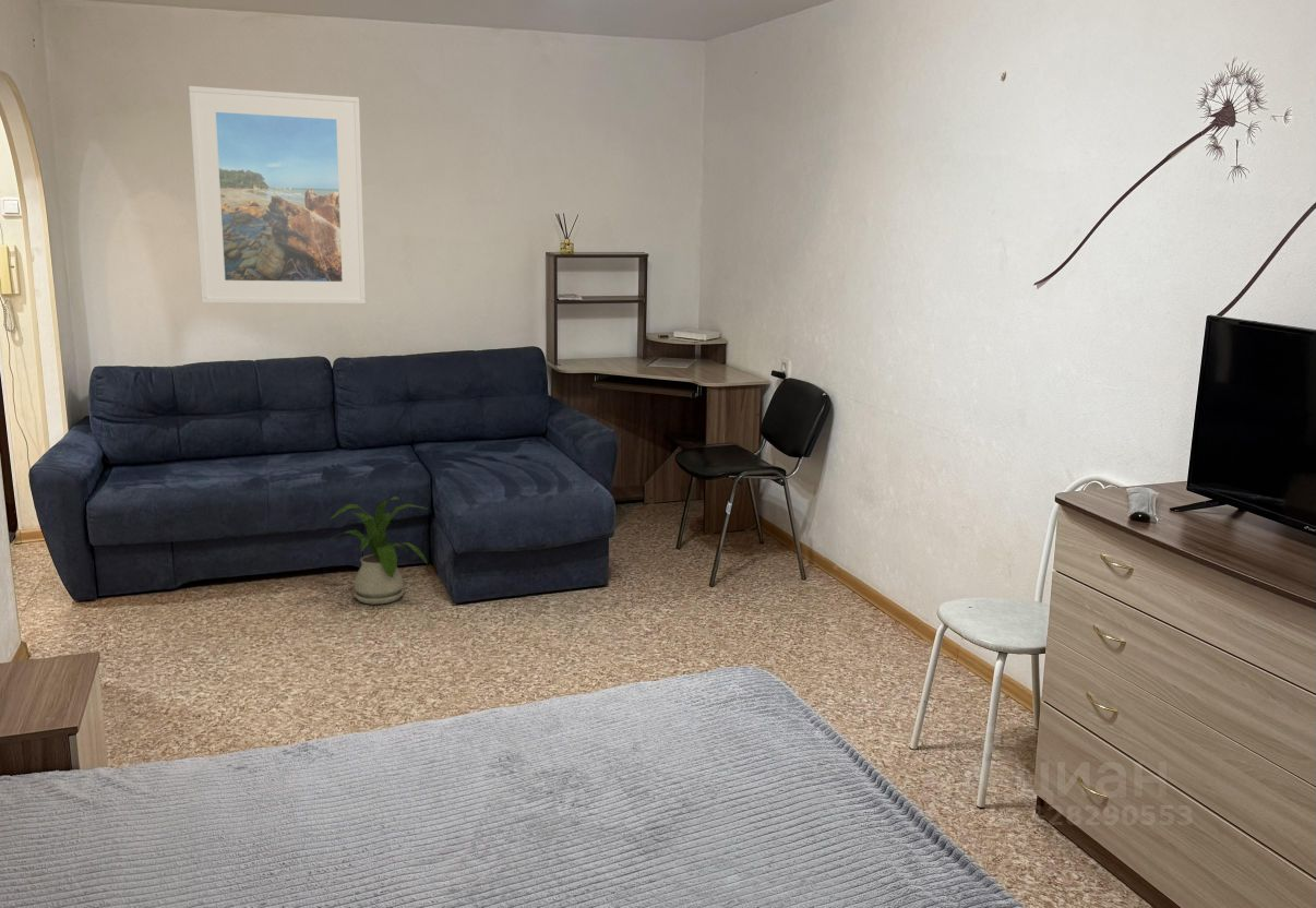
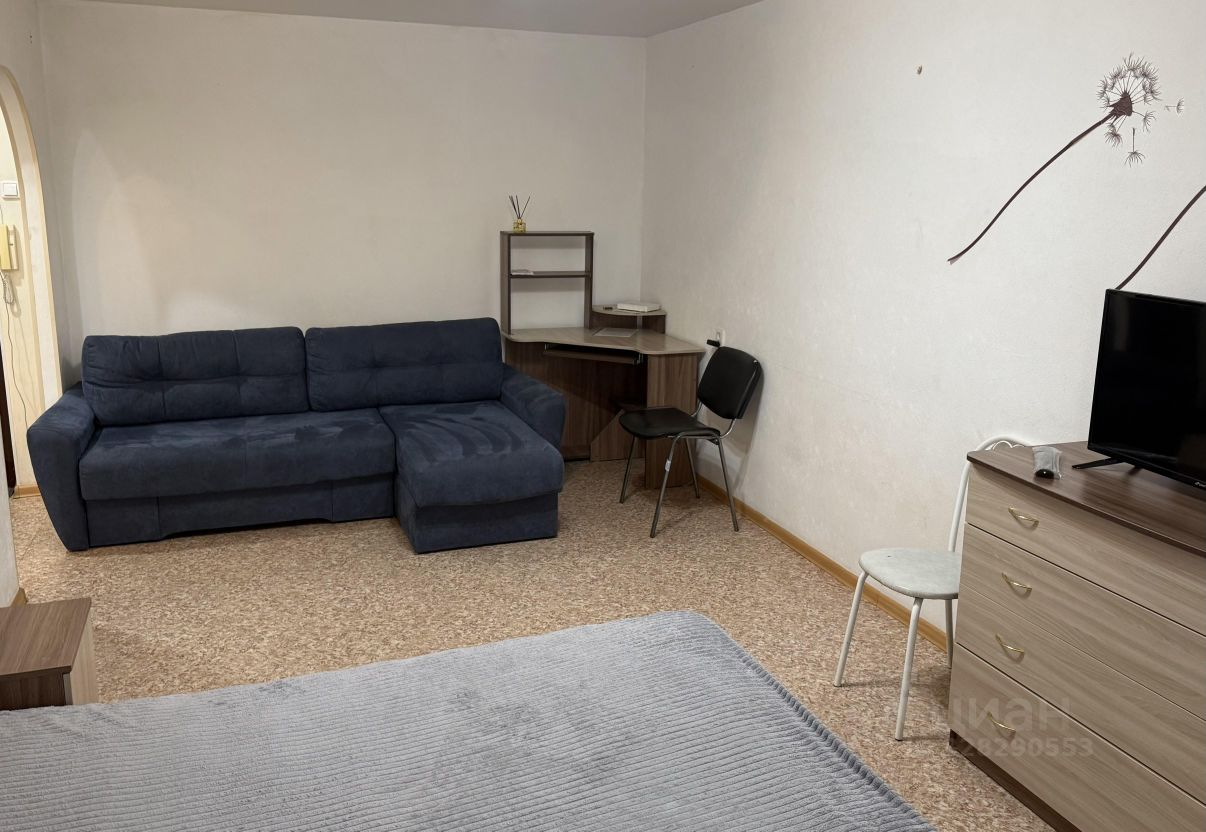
- house plant (379, 541)
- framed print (280, 199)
